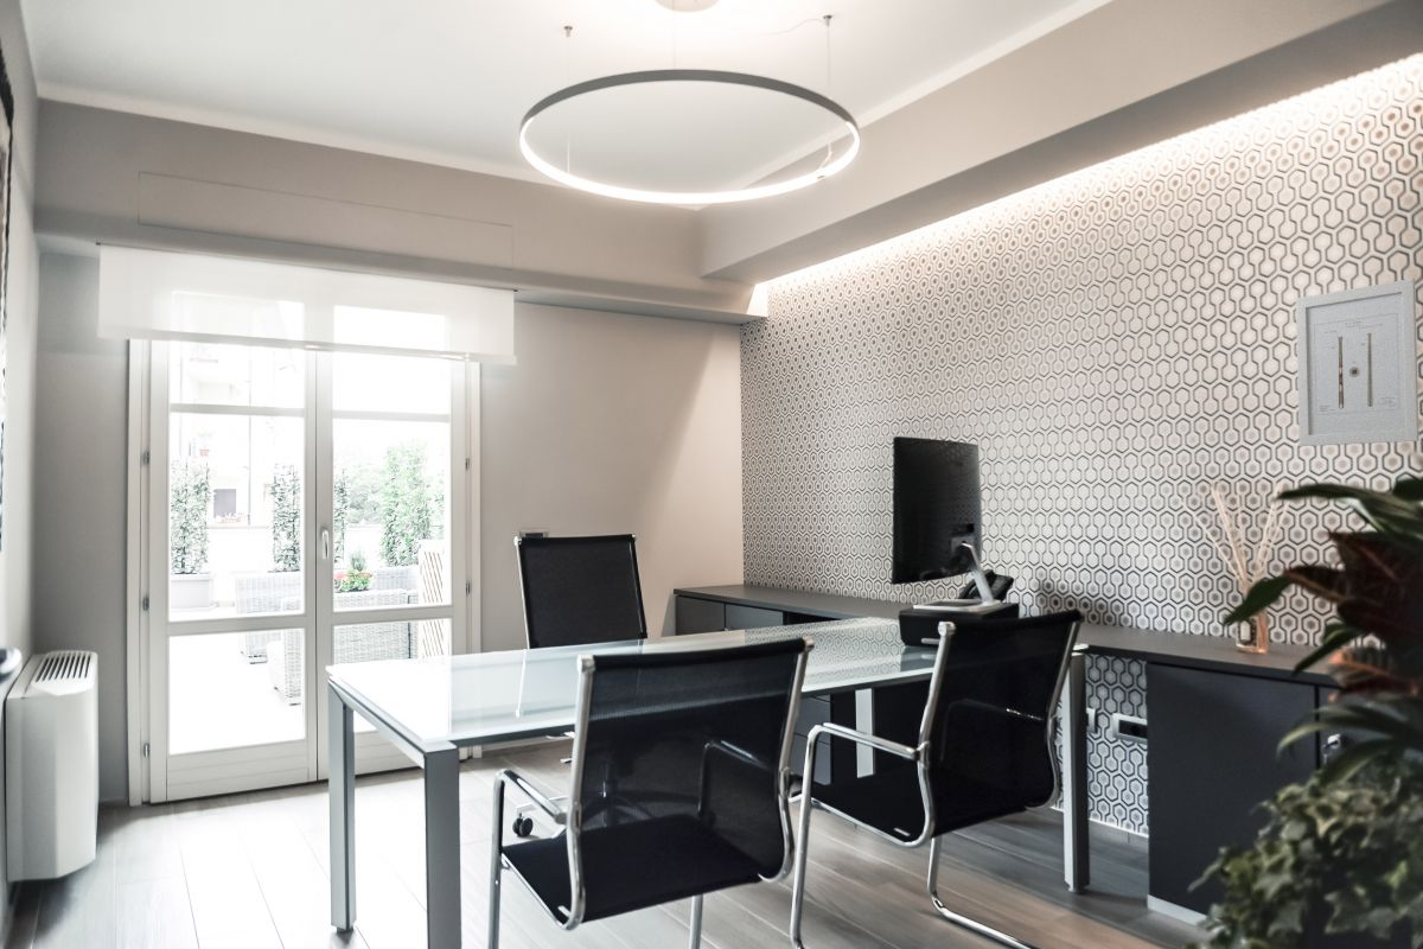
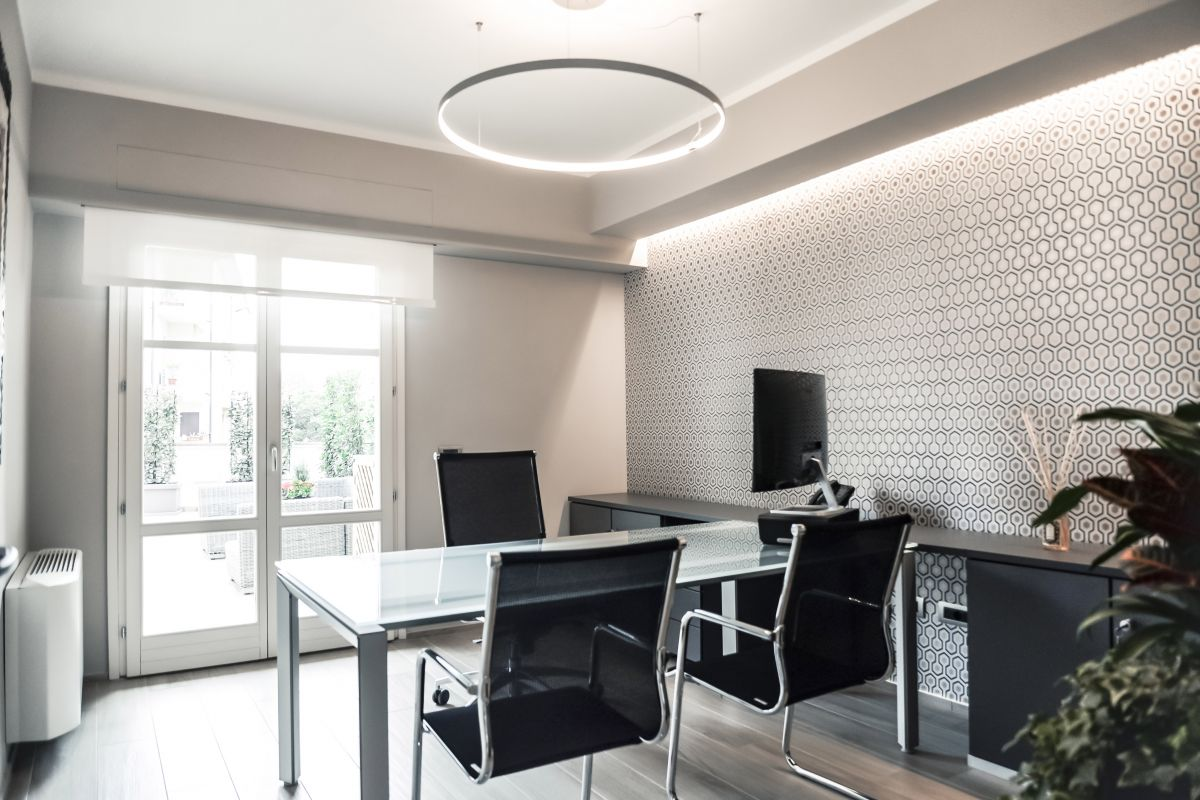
- wall art (1354, 365)
